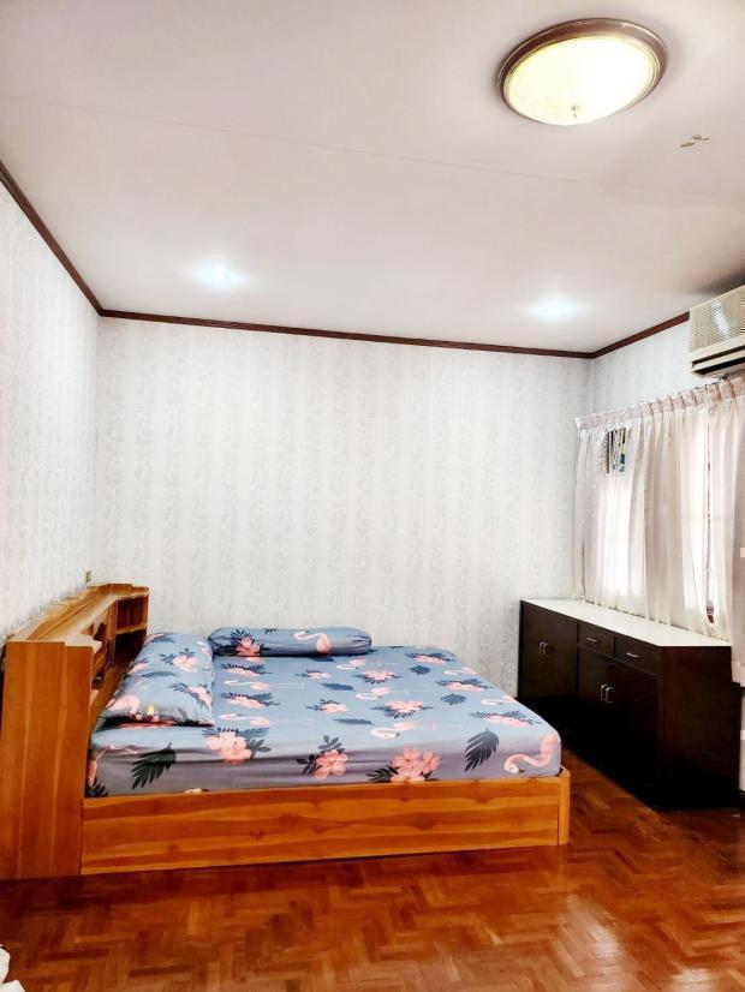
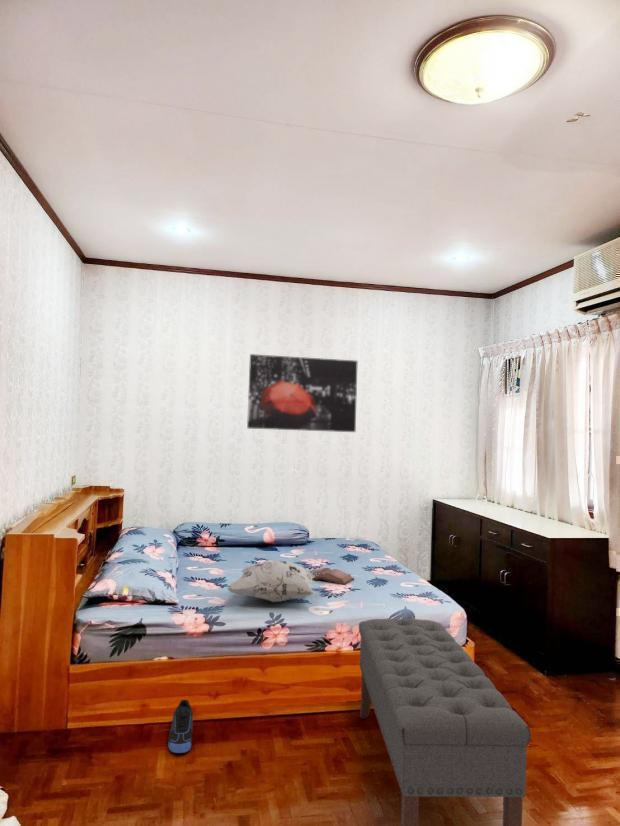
+ sneaker (181, 725)
+ hardback book (327, 574)
+ decorative pillow (276, 580)
+ bench (424, 716)
+ wall art (303, 393)
